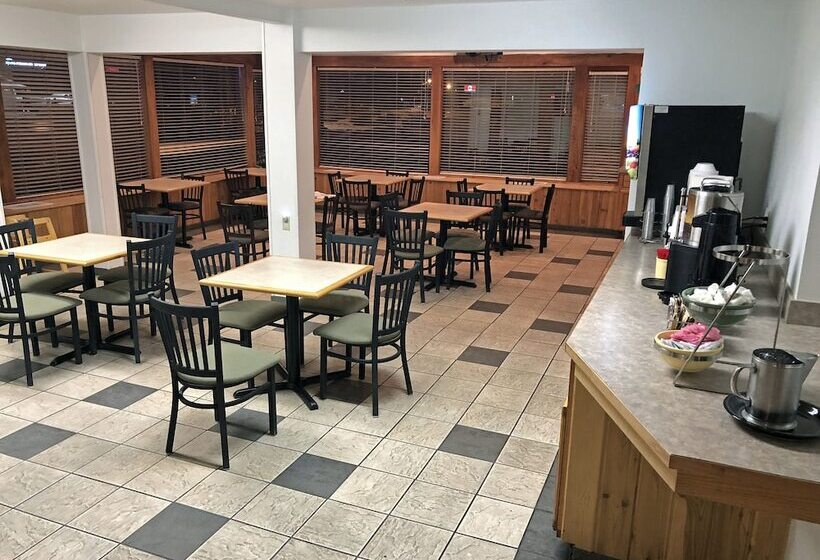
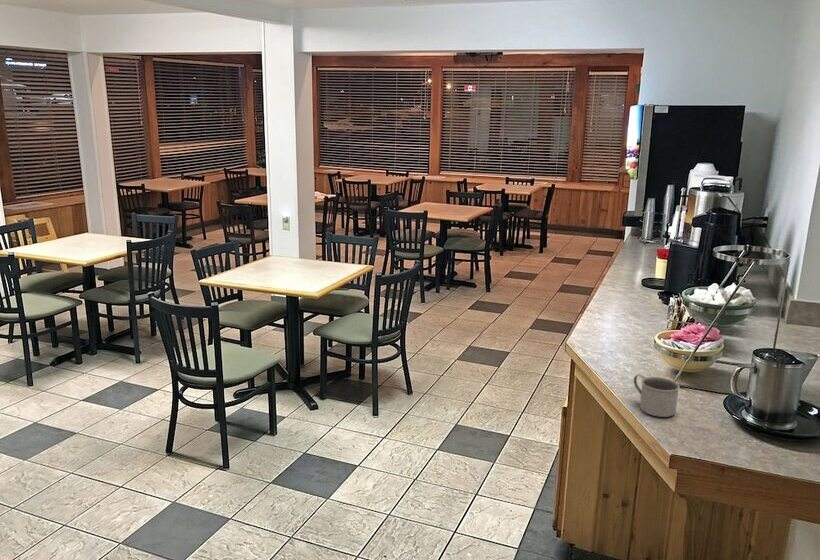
+ mug (656, 395)
